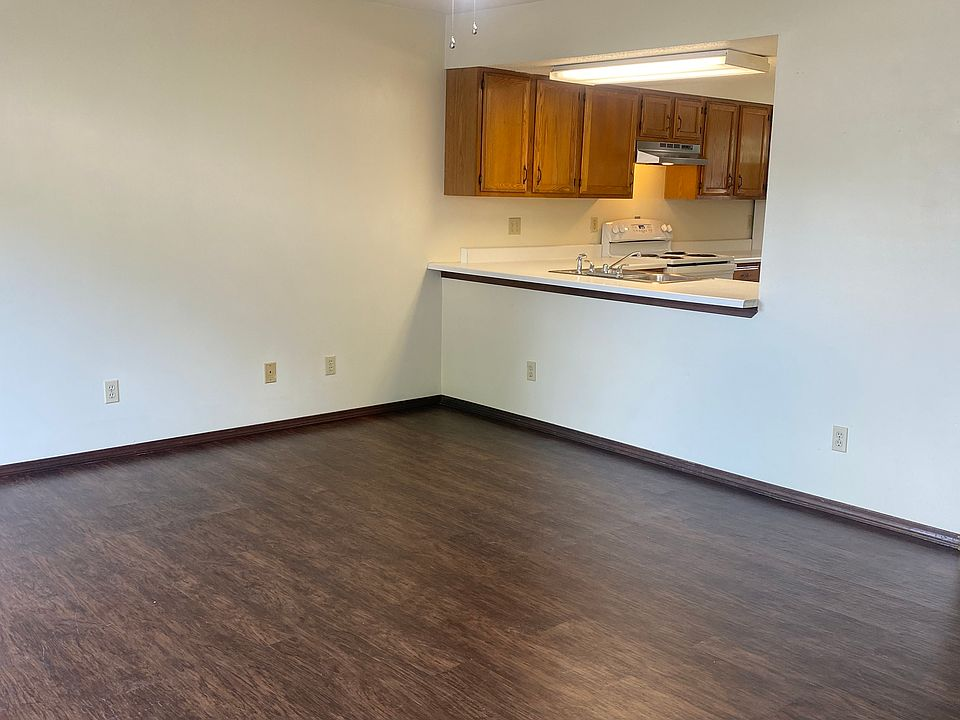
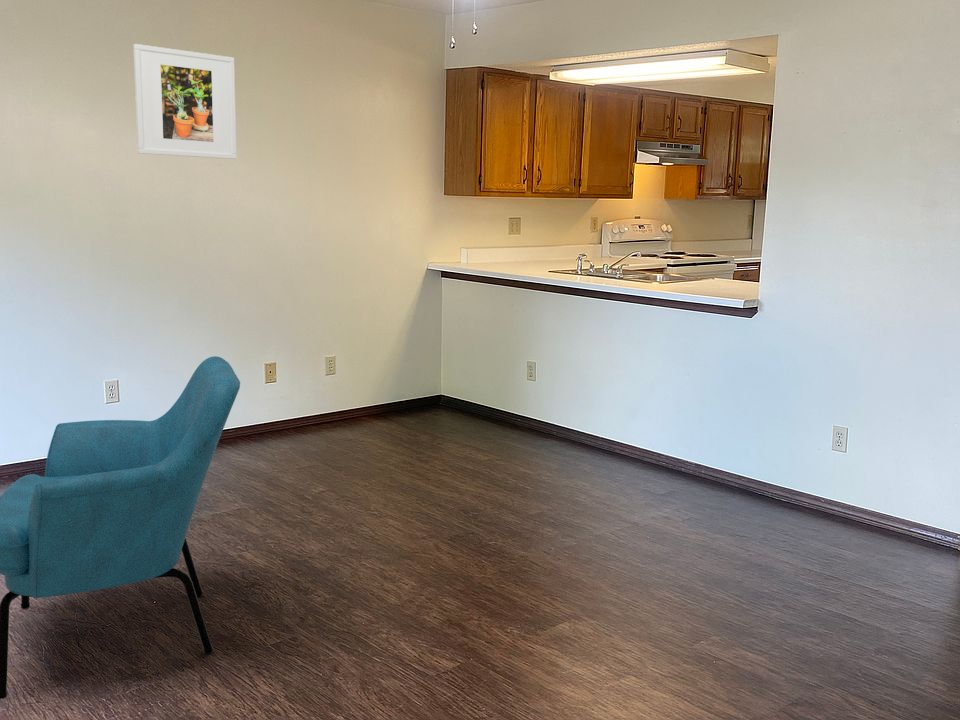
+ armchair (120, 505)
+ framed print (187, 104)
